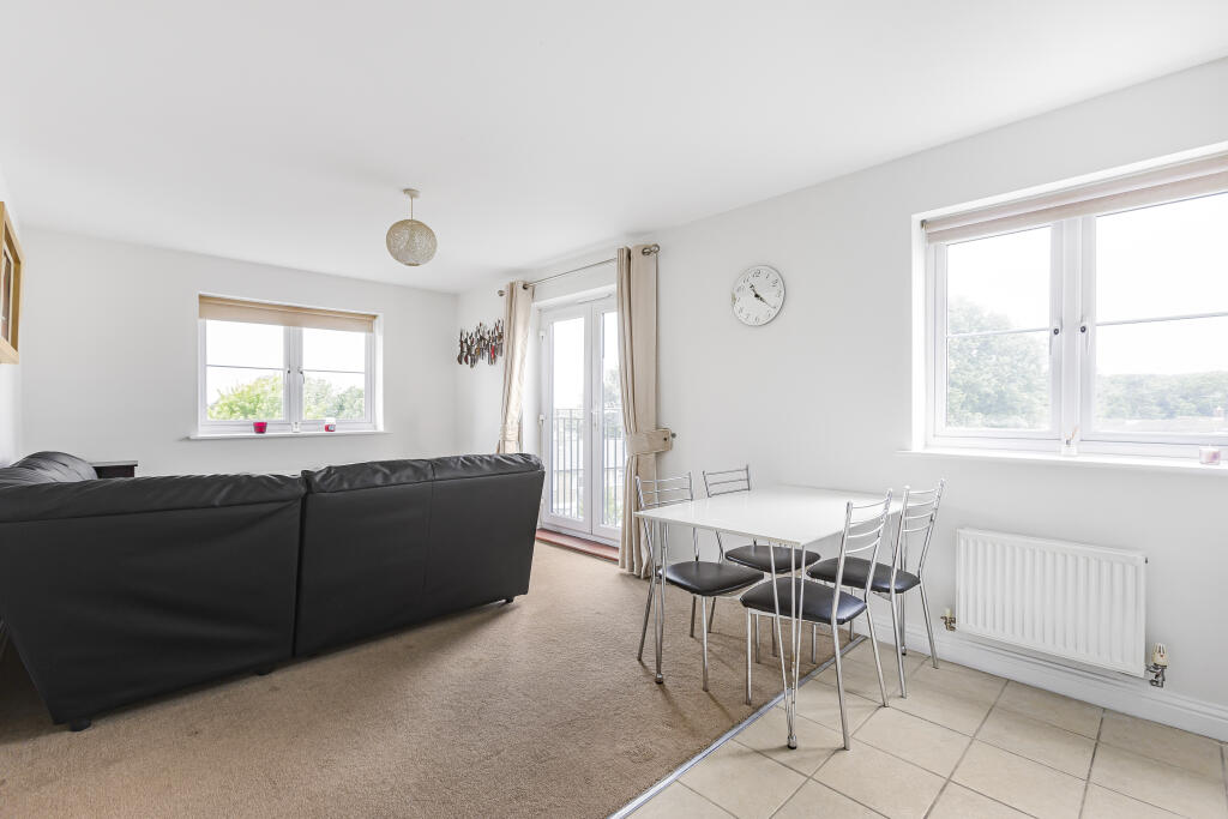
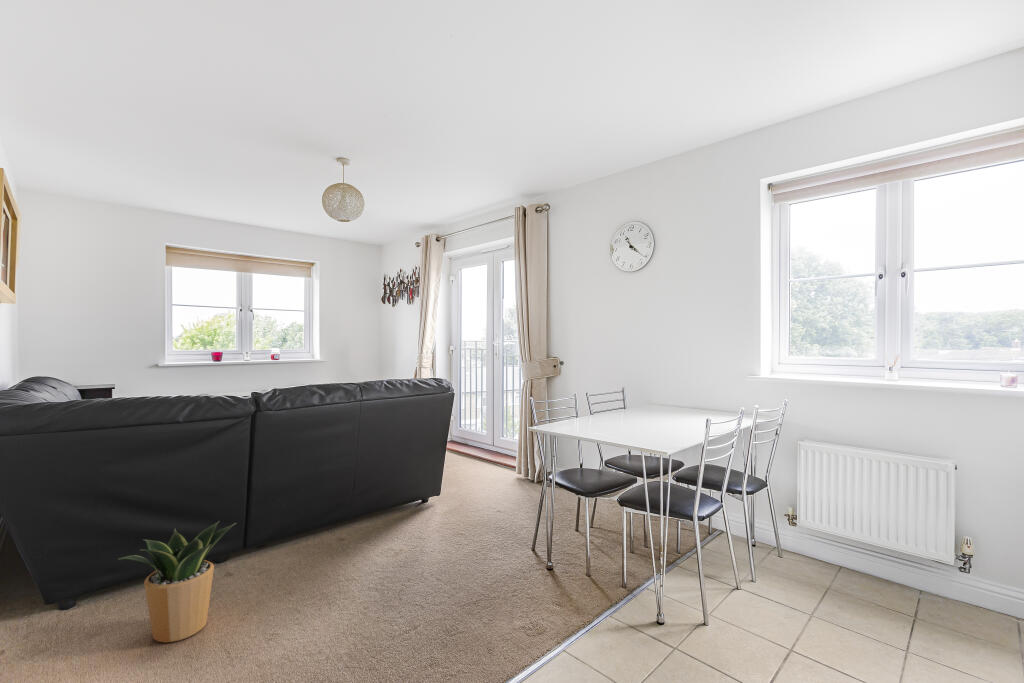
+ potted plant (185, 580)
